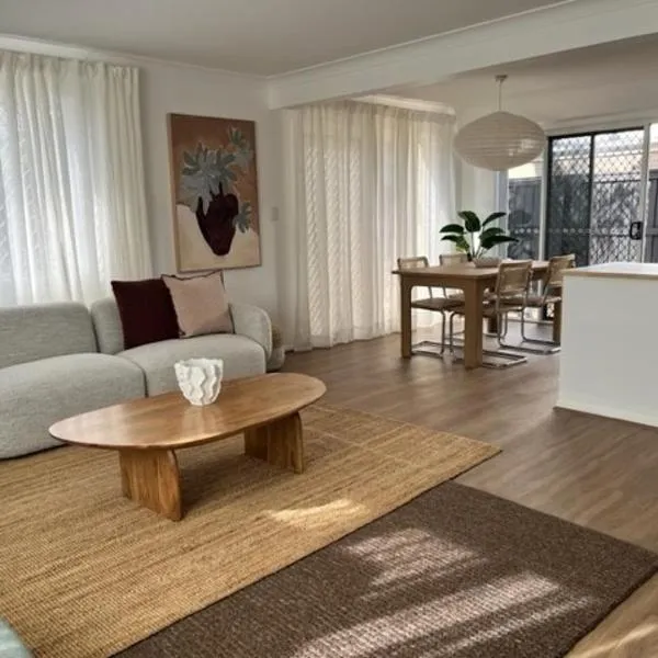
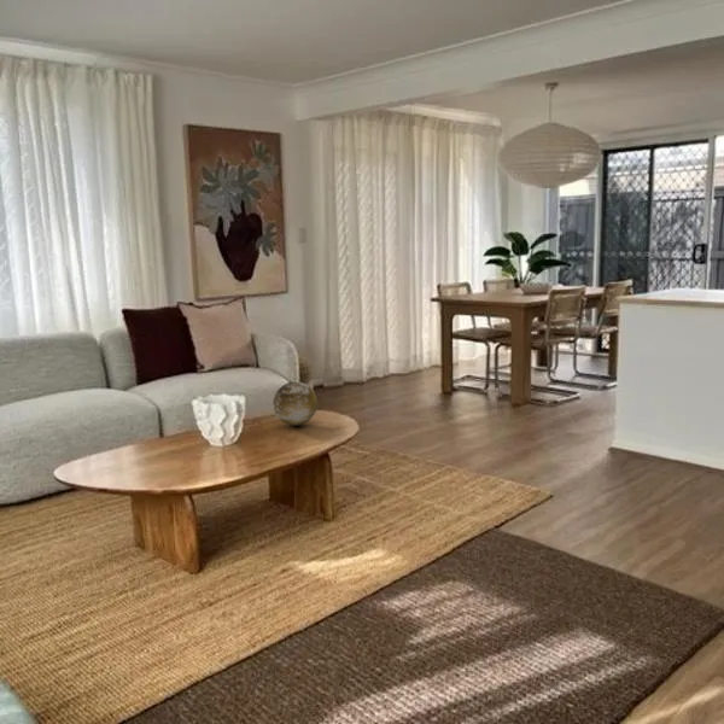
+ decorative orb (294, 403)
